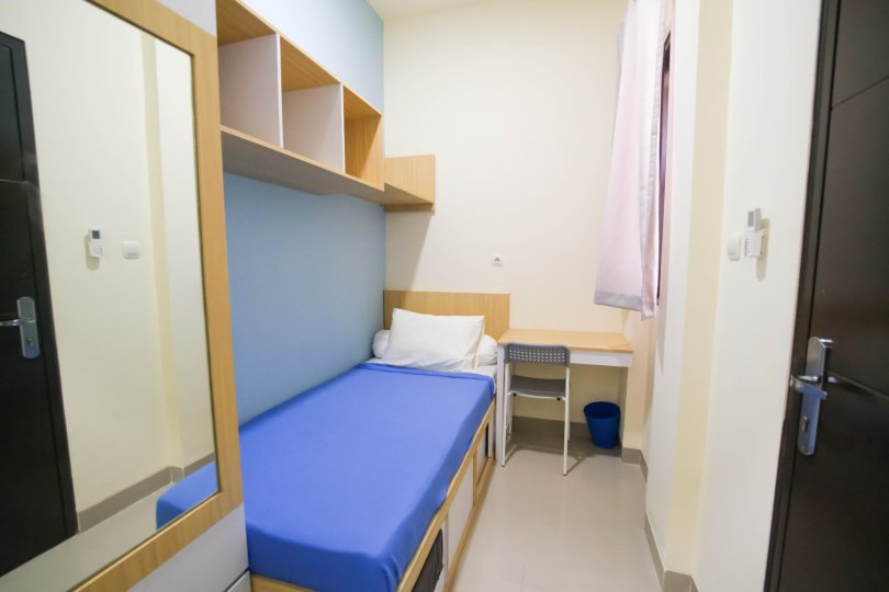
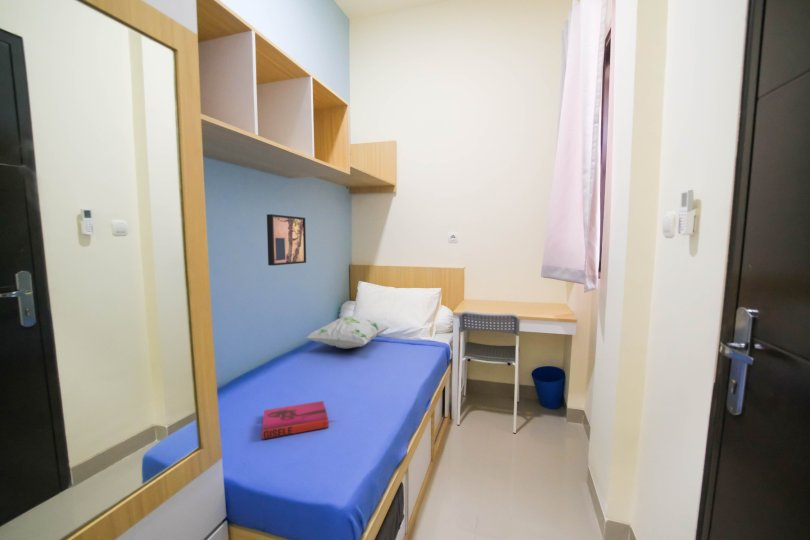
+ decorative pillow (349, 331)
+ hardback book (295, 418)
+ wall art (287, 240)
